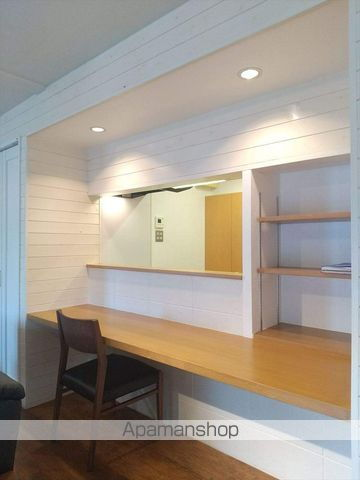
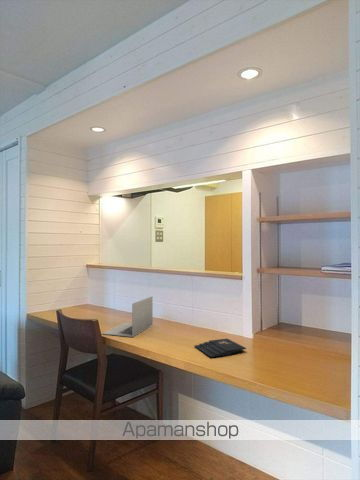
+ notebook (219, 347)
+ laptop (132, 314)
